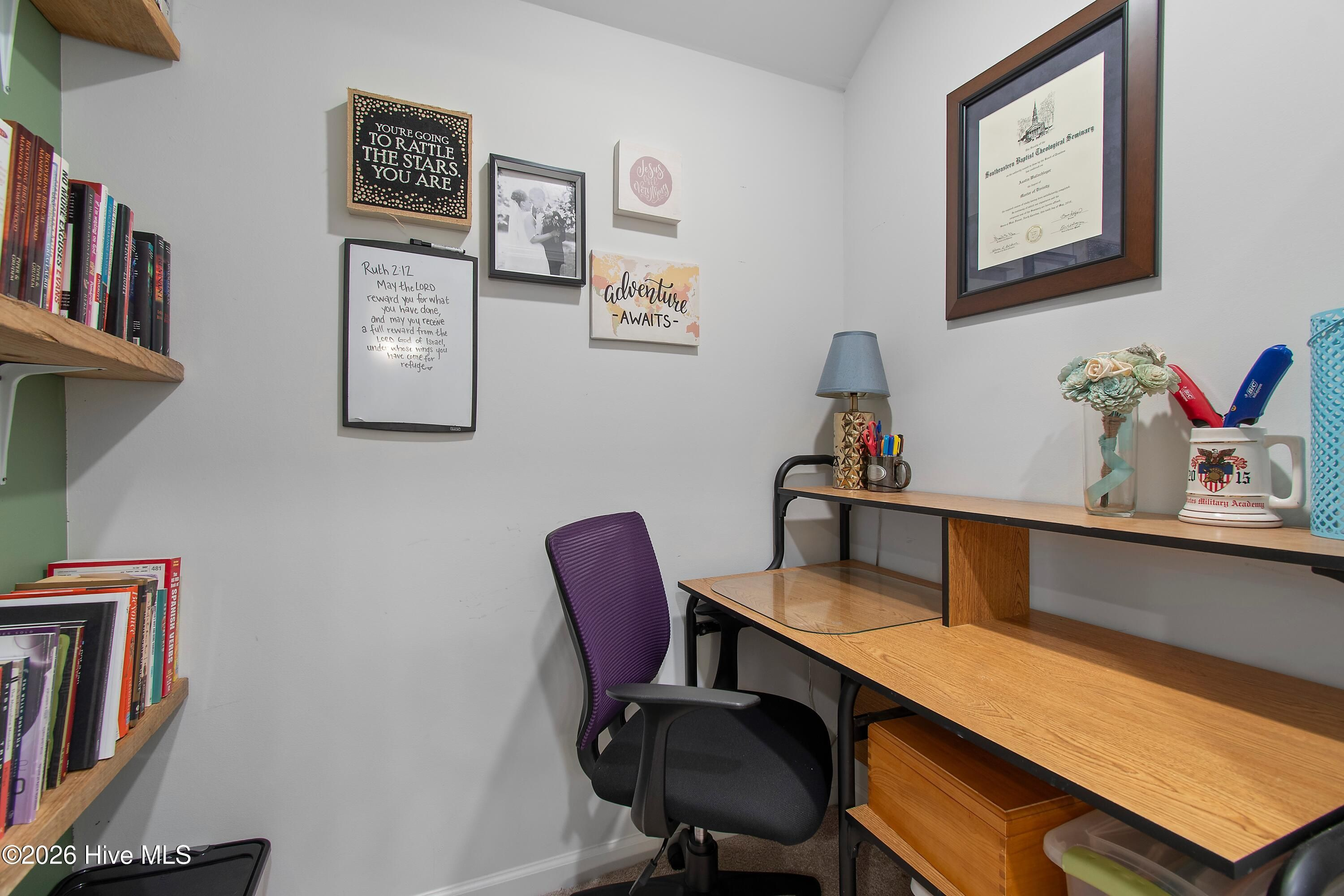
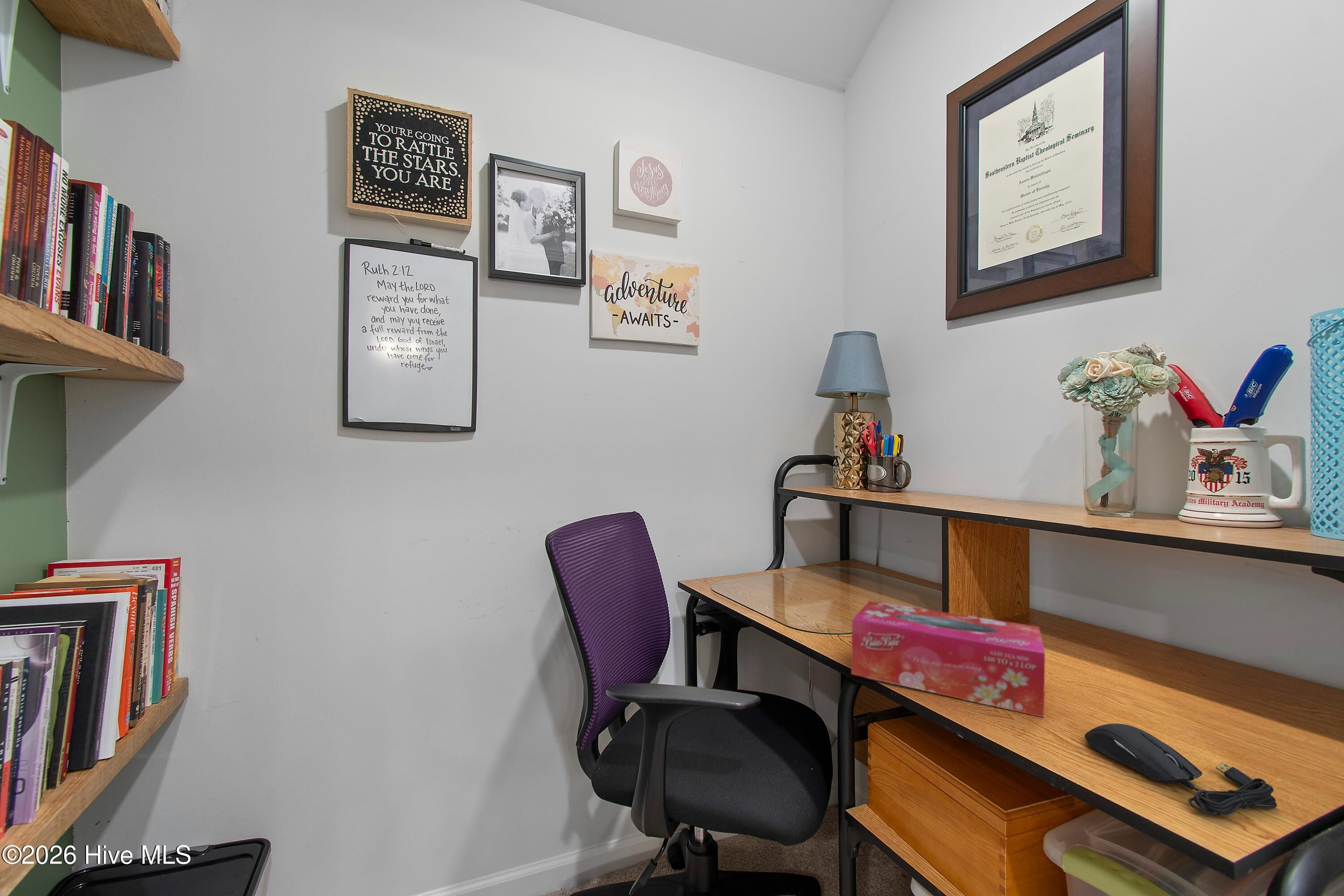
+ computer mouse (1175, 756)
+ tissue box (944, 650)
